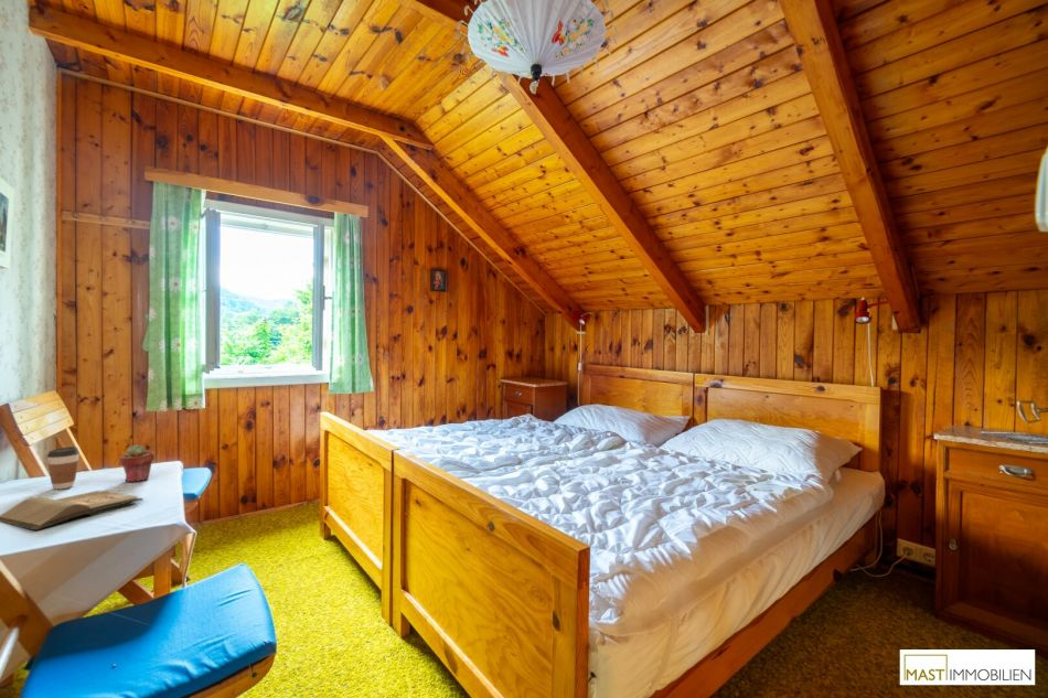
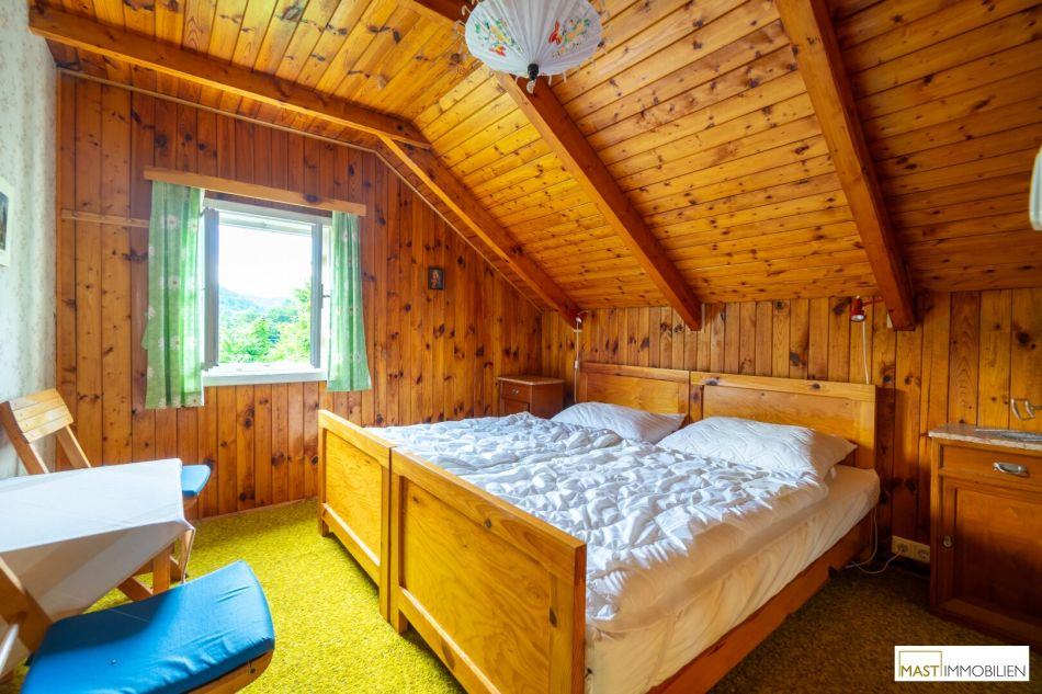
- hardback book (73, 502)
- coffee cup (63, 468)
- potted succulent (137, 461)
